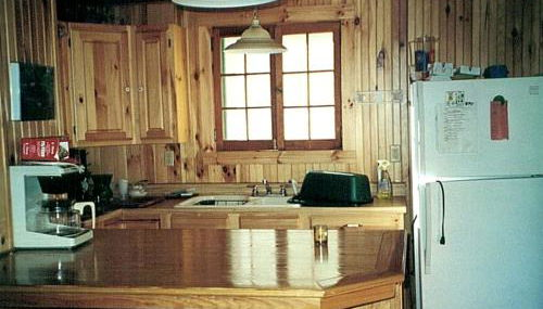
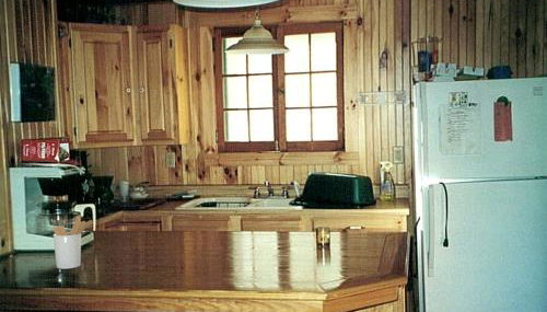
+ utensil holder (72, 242)
